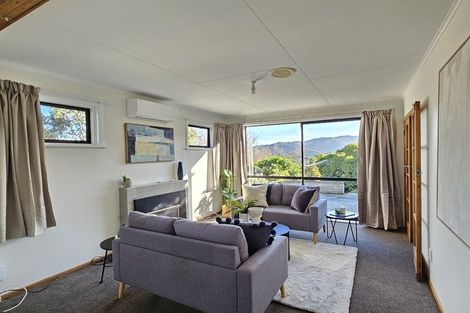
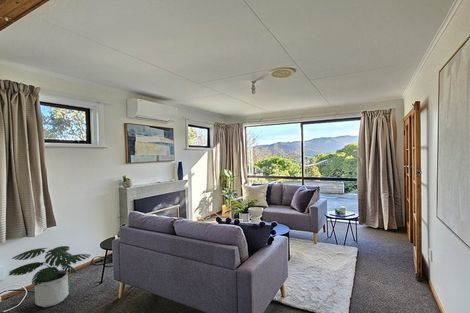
+ potted plant (53, 274)
